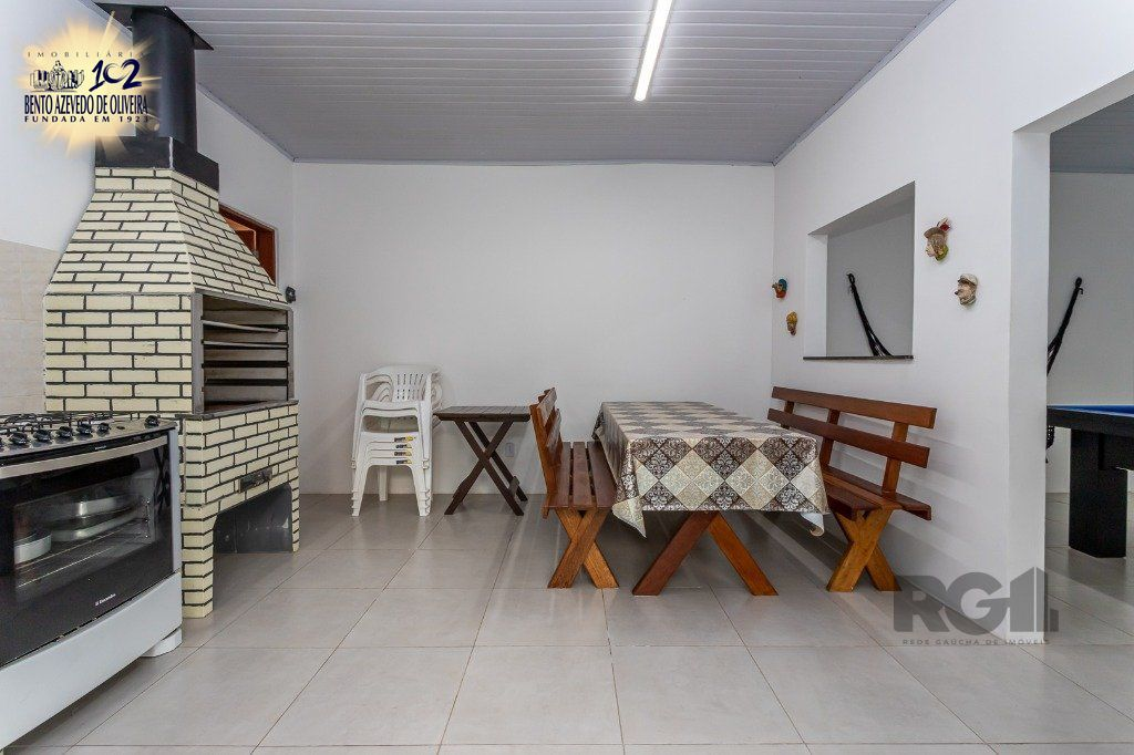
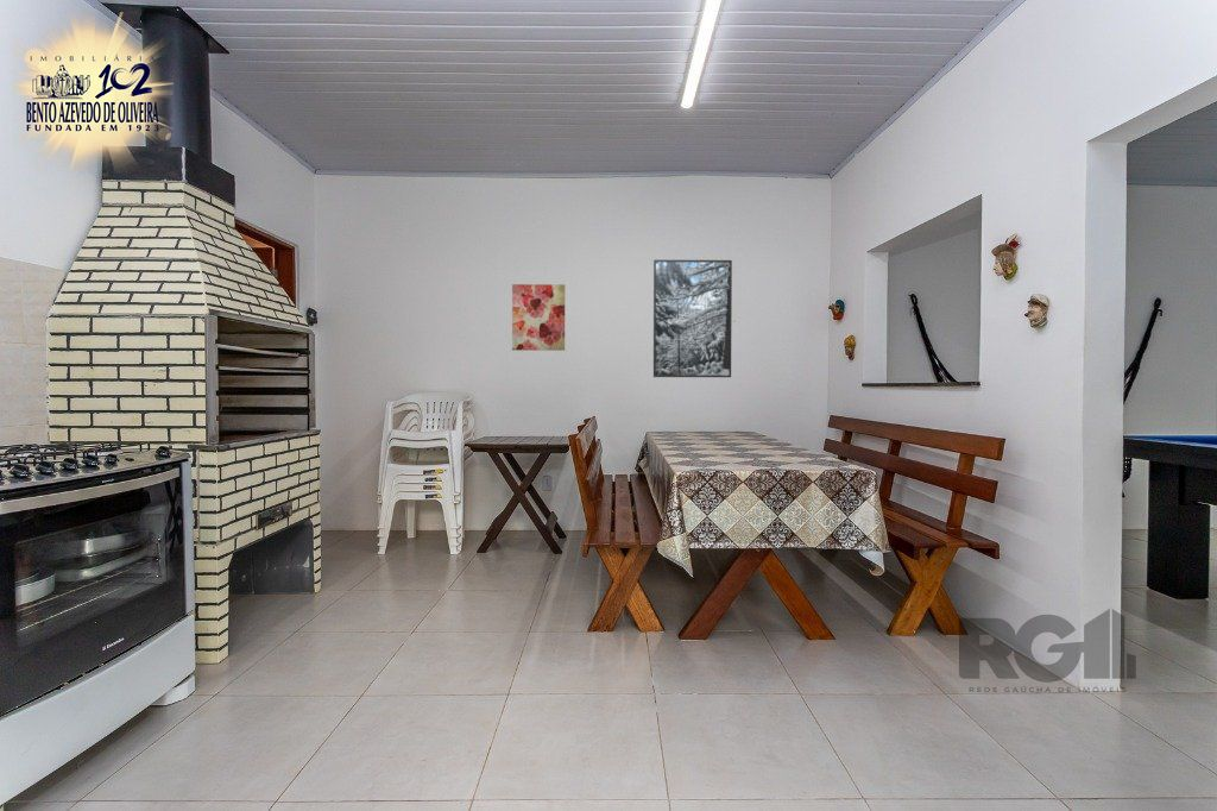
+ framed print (692, 319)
+ wall art (538, 318)
